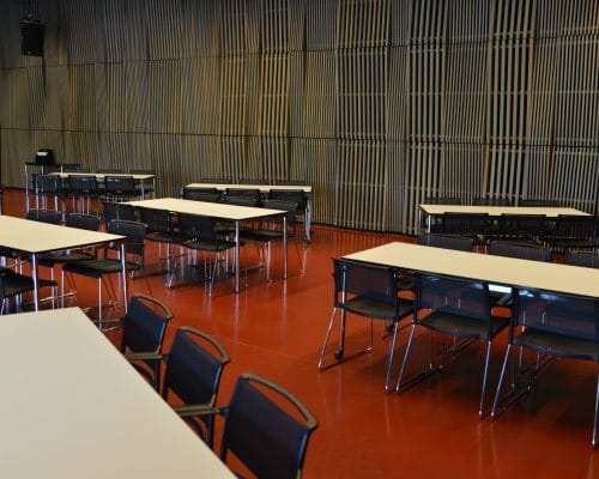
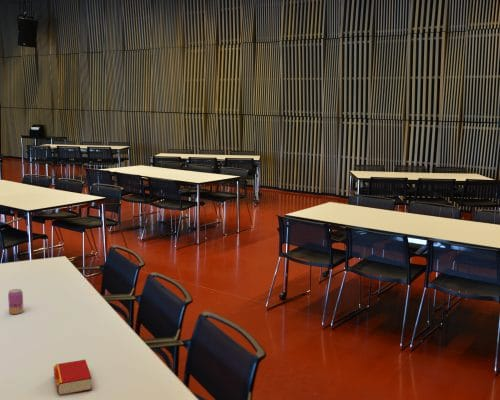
+ beer can (15, 301)
+ book (72, 376)
